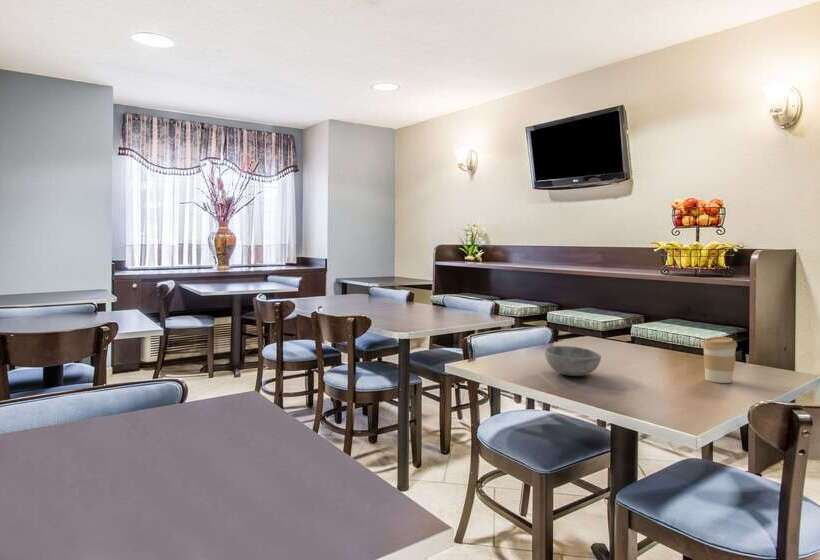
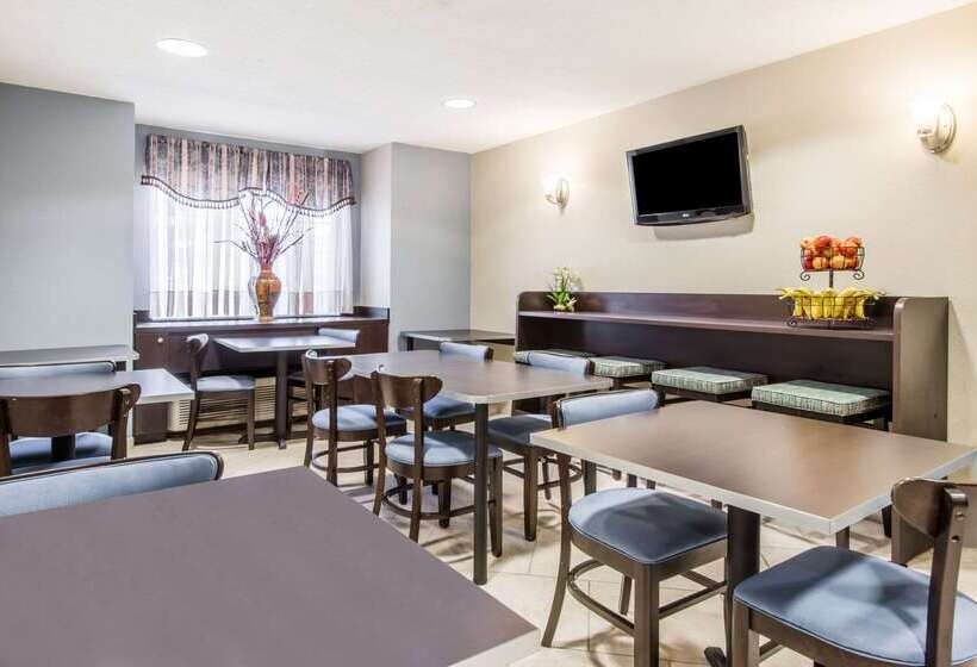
- coffee cup (719, 359)
- bowl (572, 362)
